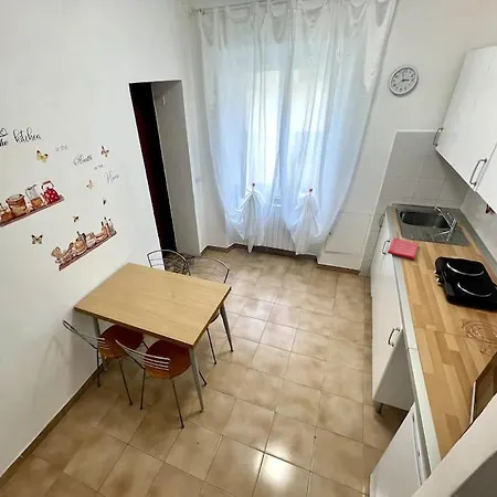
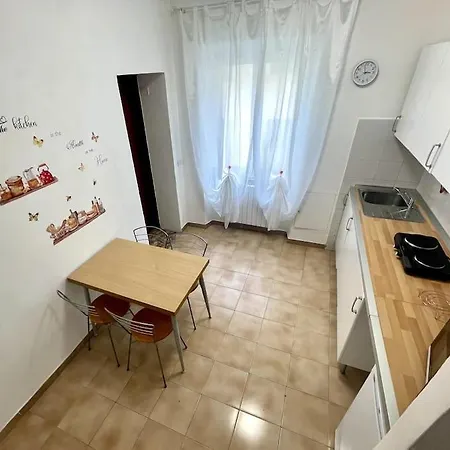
- dish towel (403, 247)
